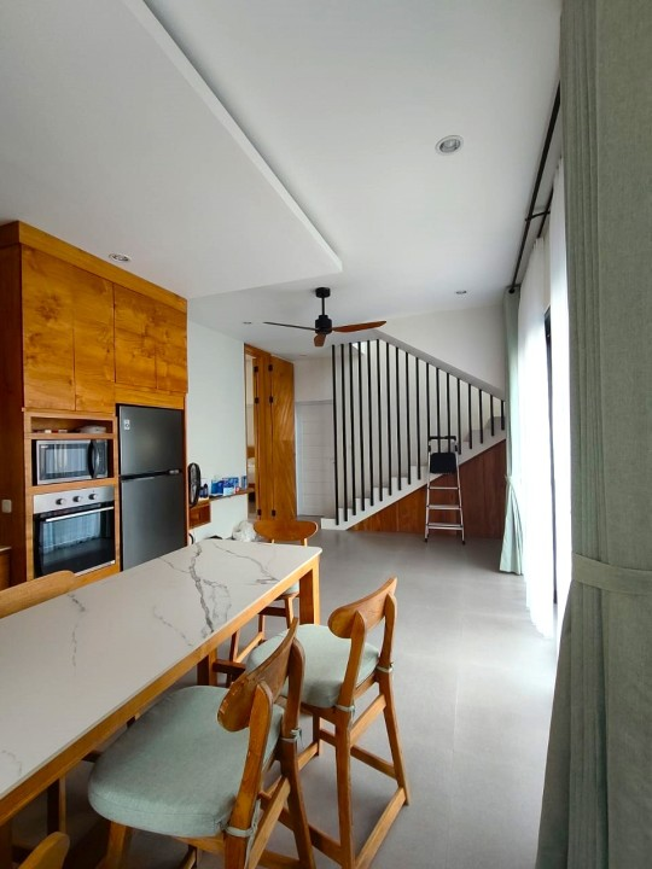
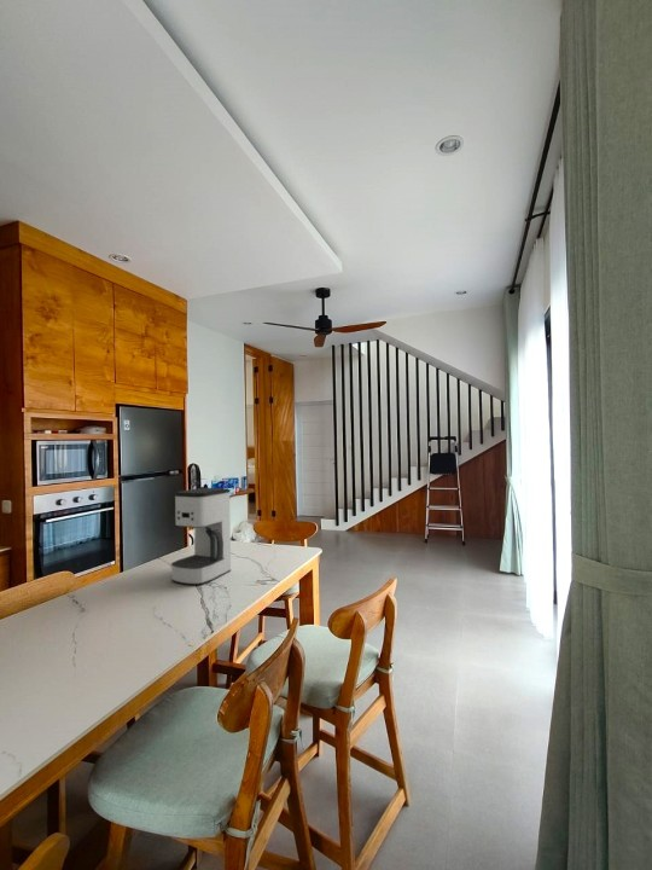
+ coffee maker (202, 533)
